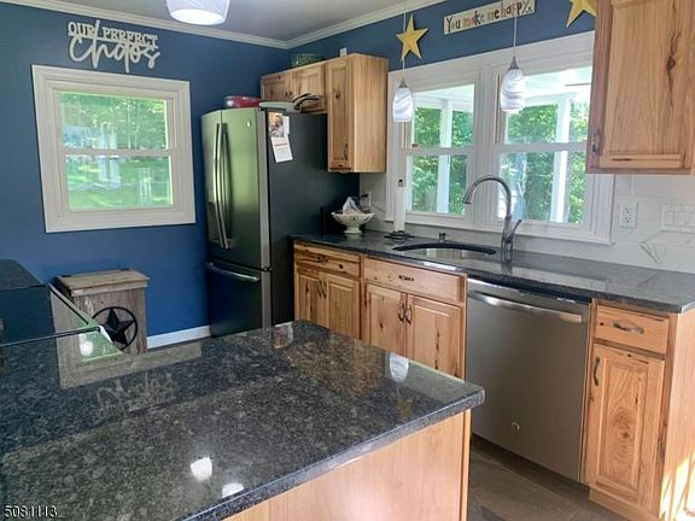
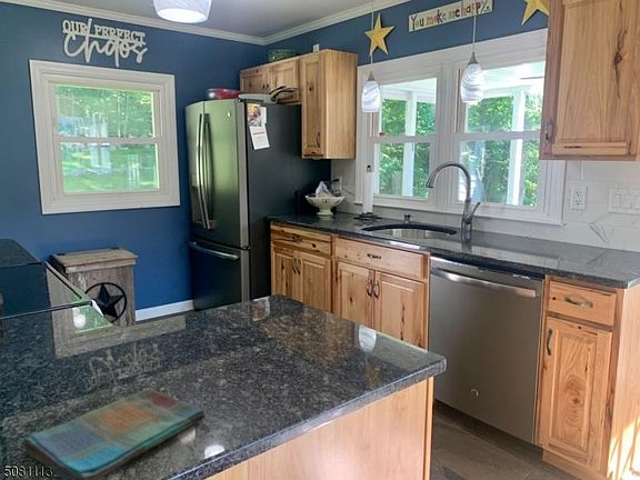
+ dish towel (118, 427)
